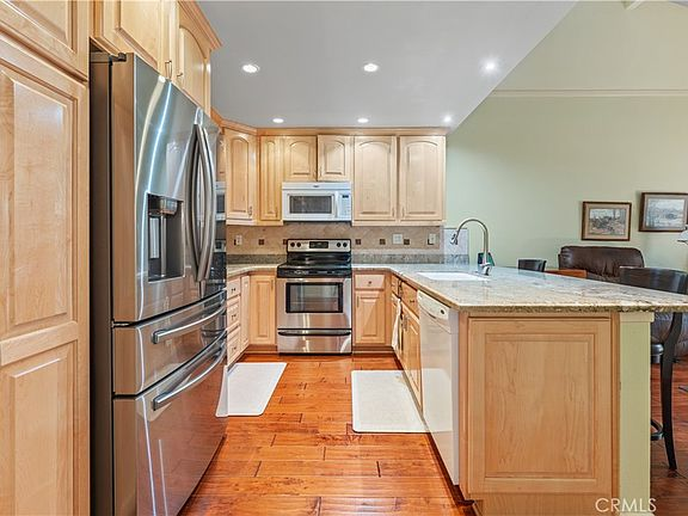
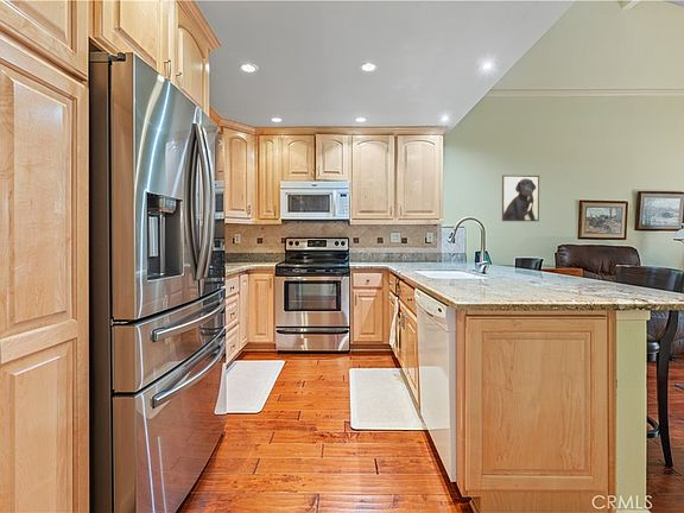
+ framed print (520, 198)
